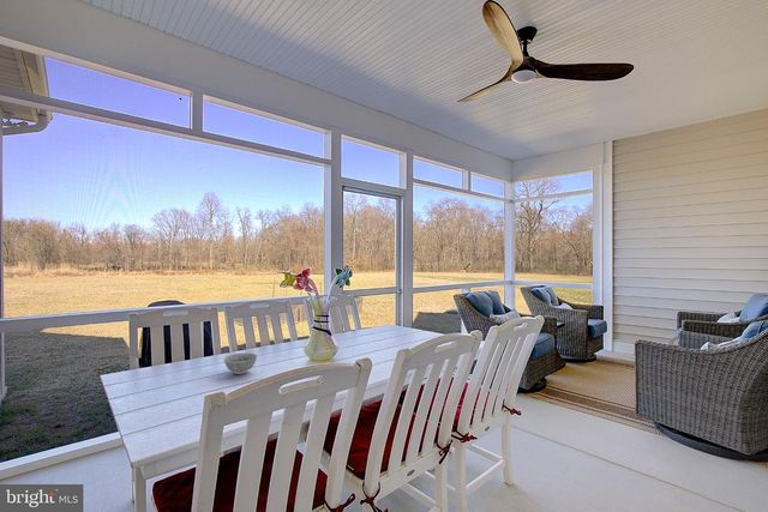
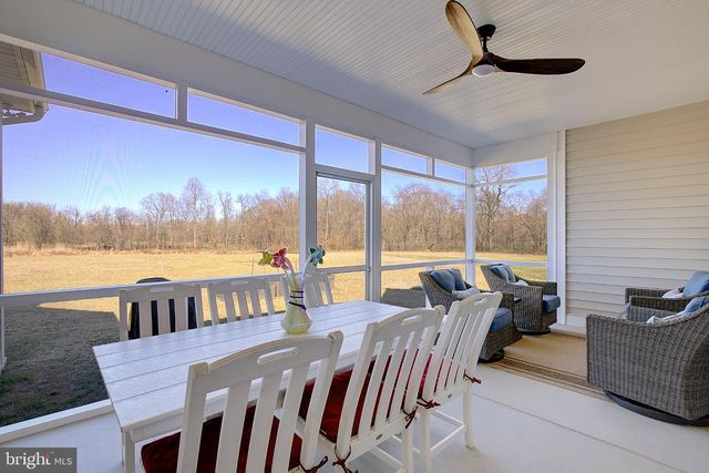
- bowl (240, 363)
